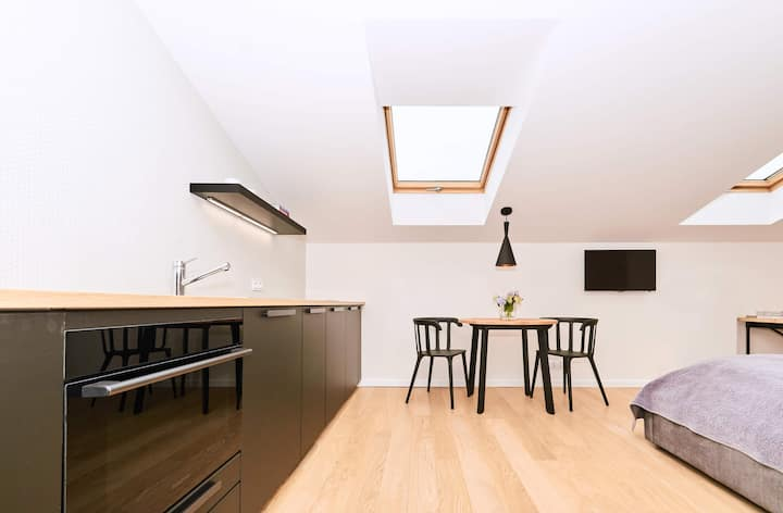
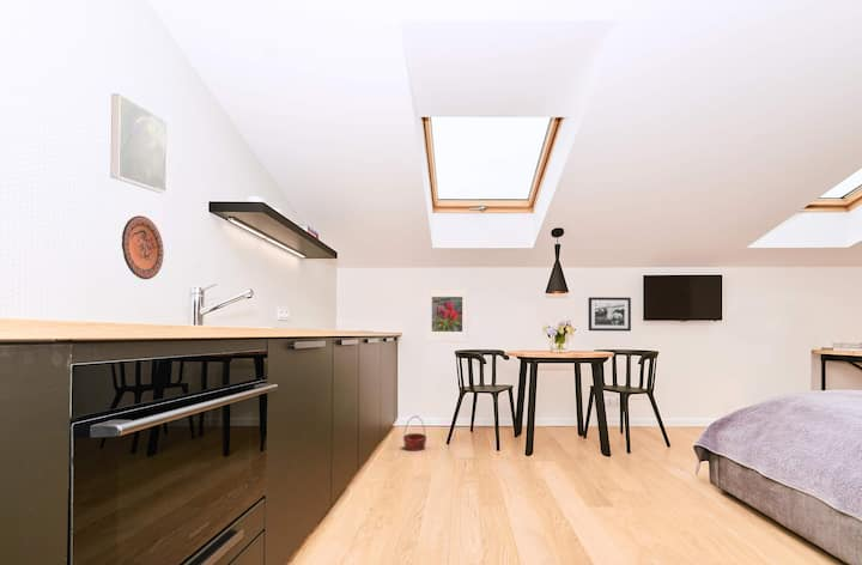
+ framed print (447, 314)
+ picture frame (609, 314)
+ decorative plate (142, 248)
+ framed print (140, 146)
+ basket (414, 433)
